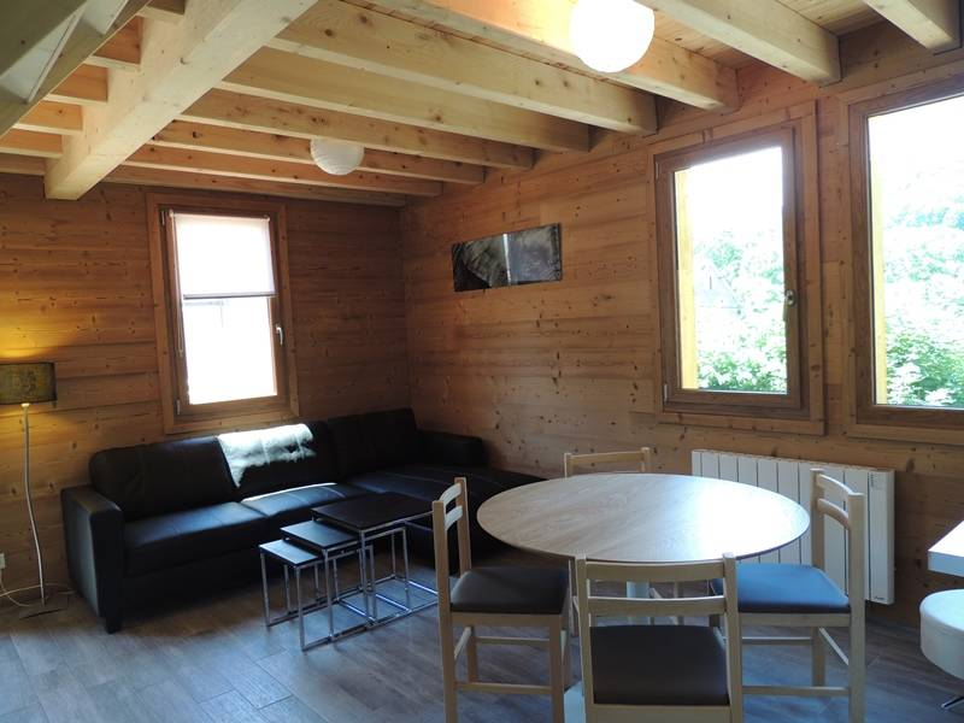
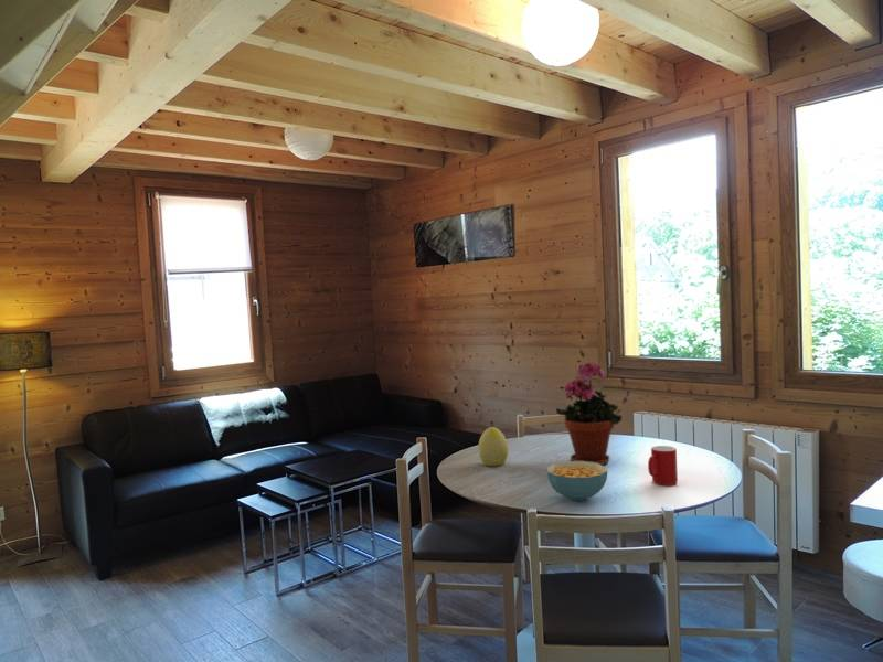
+ potted plant (587, 412)
+ decorative egg (492, 445)
+ cup (659, 466)
+ cereal bowl (576, 483)
